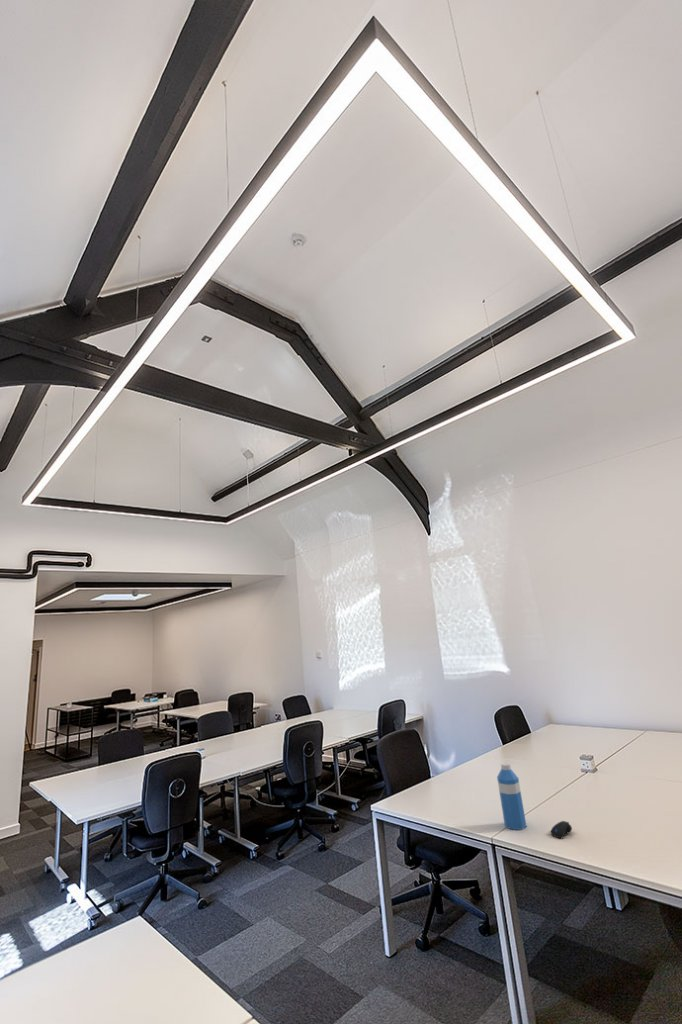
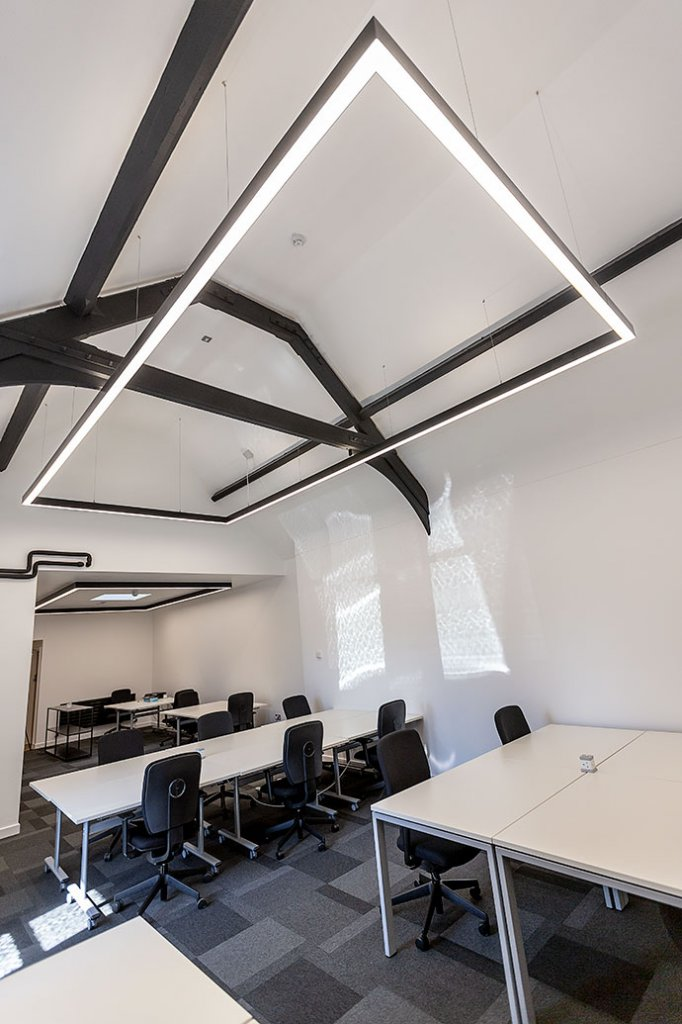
- water bottle (510, 794)
- computer mouse (561, 828)
